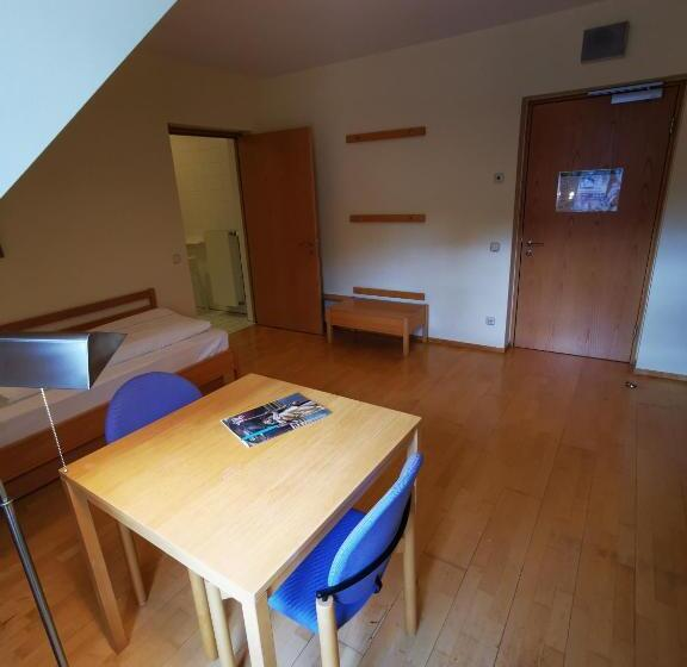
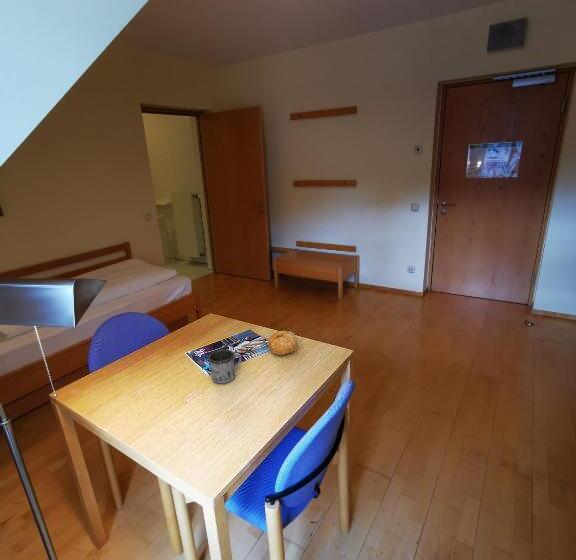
+ mug (226, 365)
+ fruit (283, 341)
